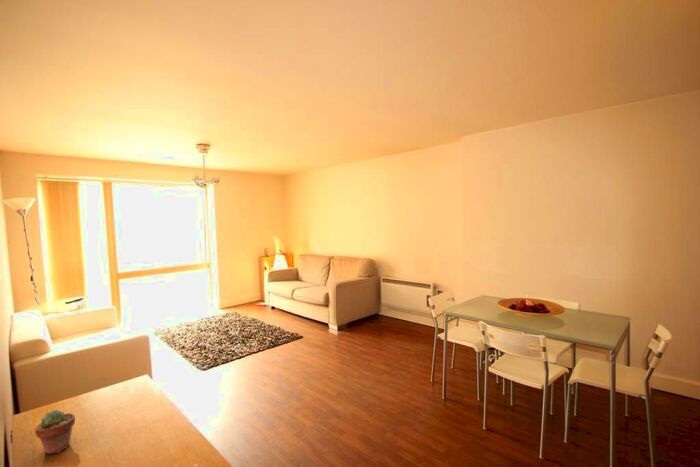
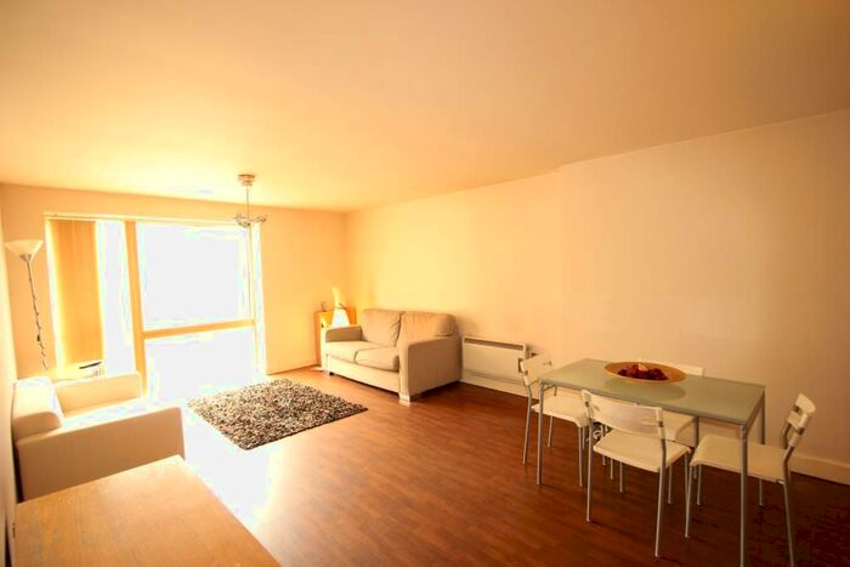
- potted succulent (56, 429)
